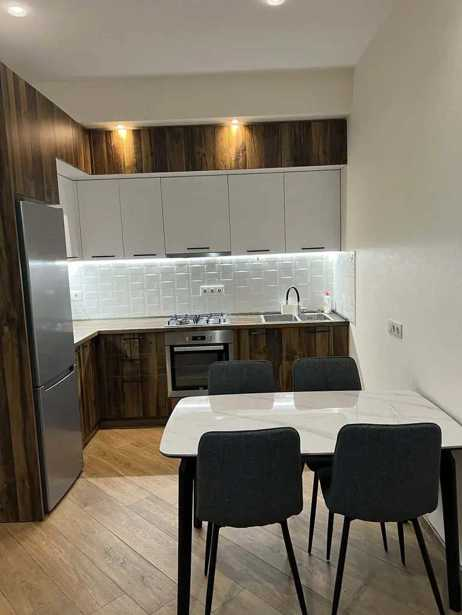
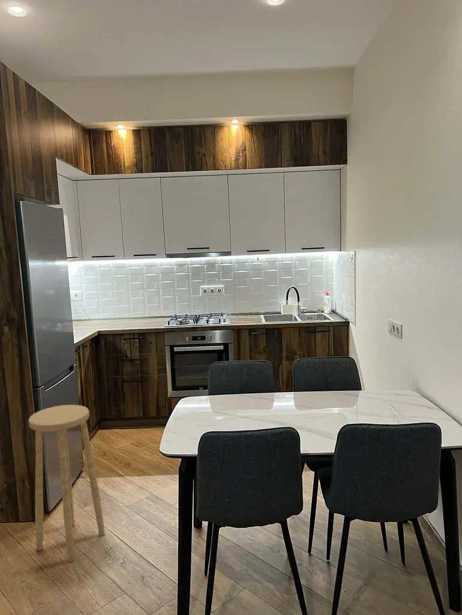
+ stool (65, 479)
